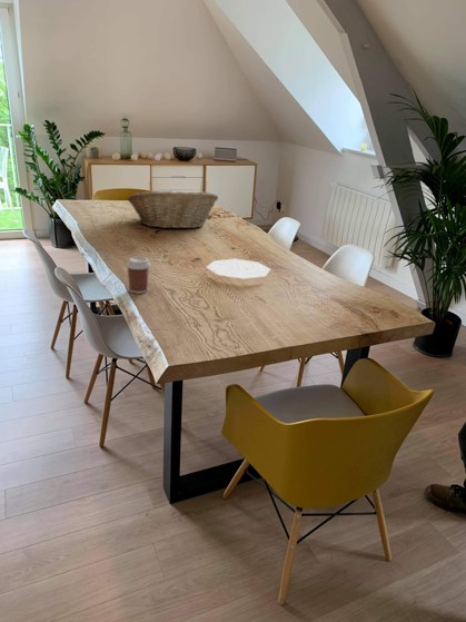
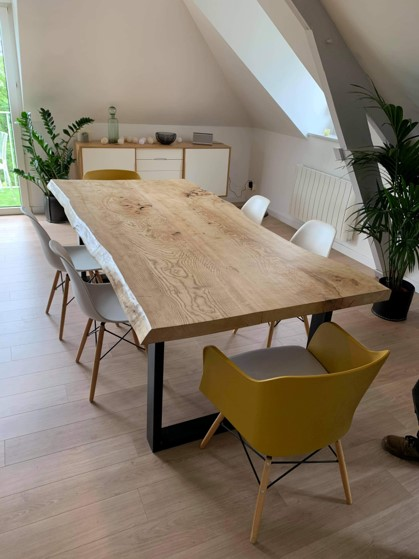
- coffee cup (138, 275)
- plate (238, 267)
- fruit basket (172, 205)
